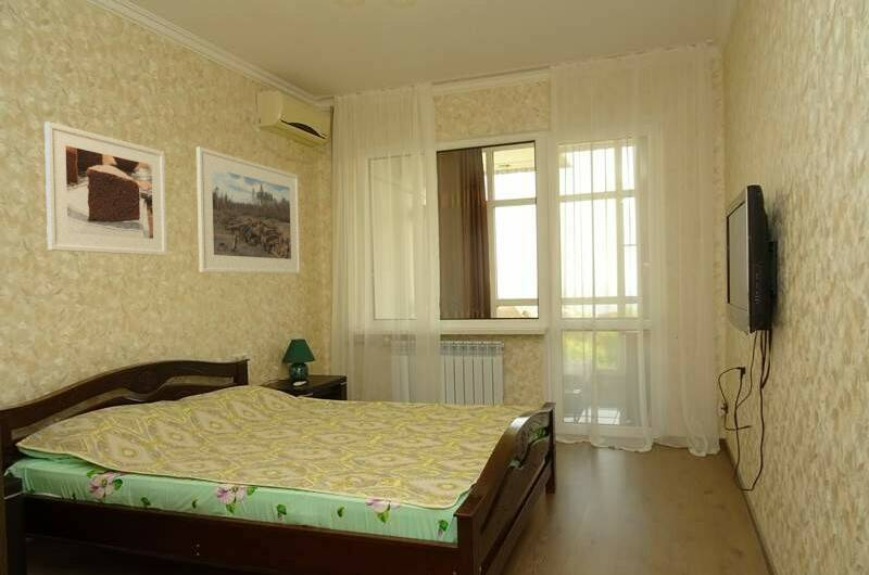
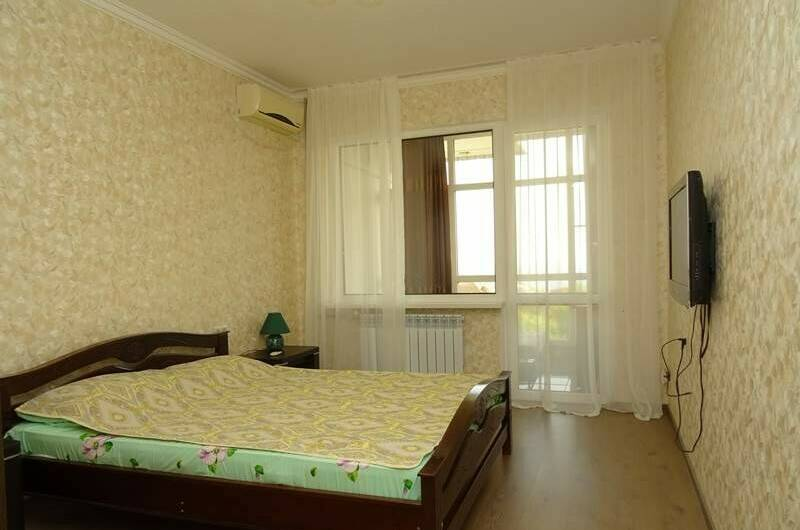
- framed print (112, 195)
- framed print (254, 217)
